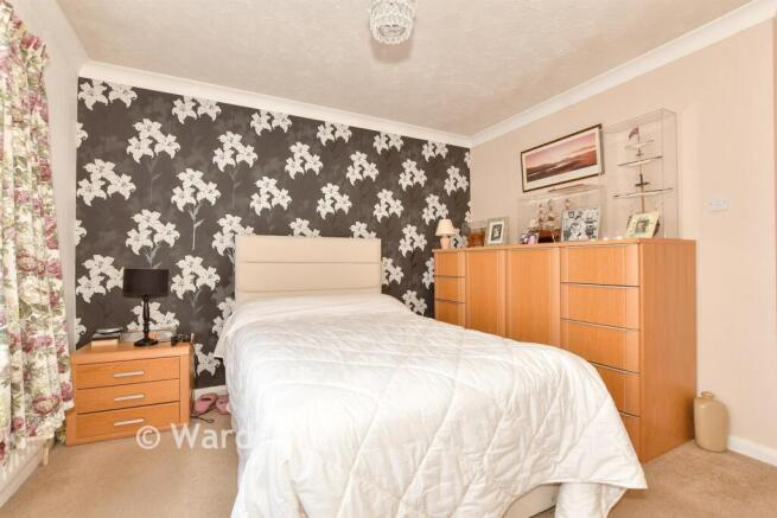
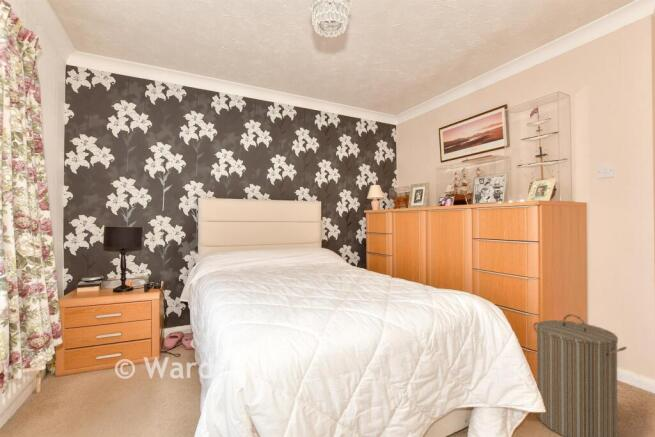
+ laundry hamper (575, 369)
